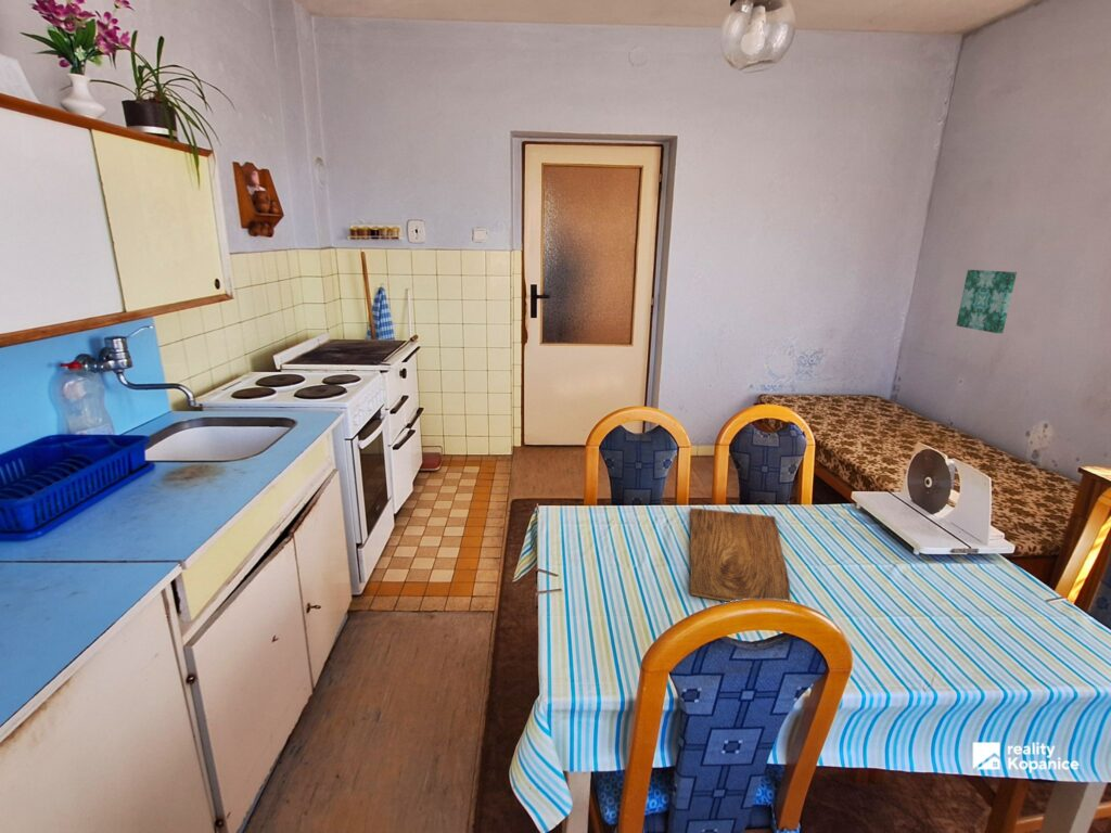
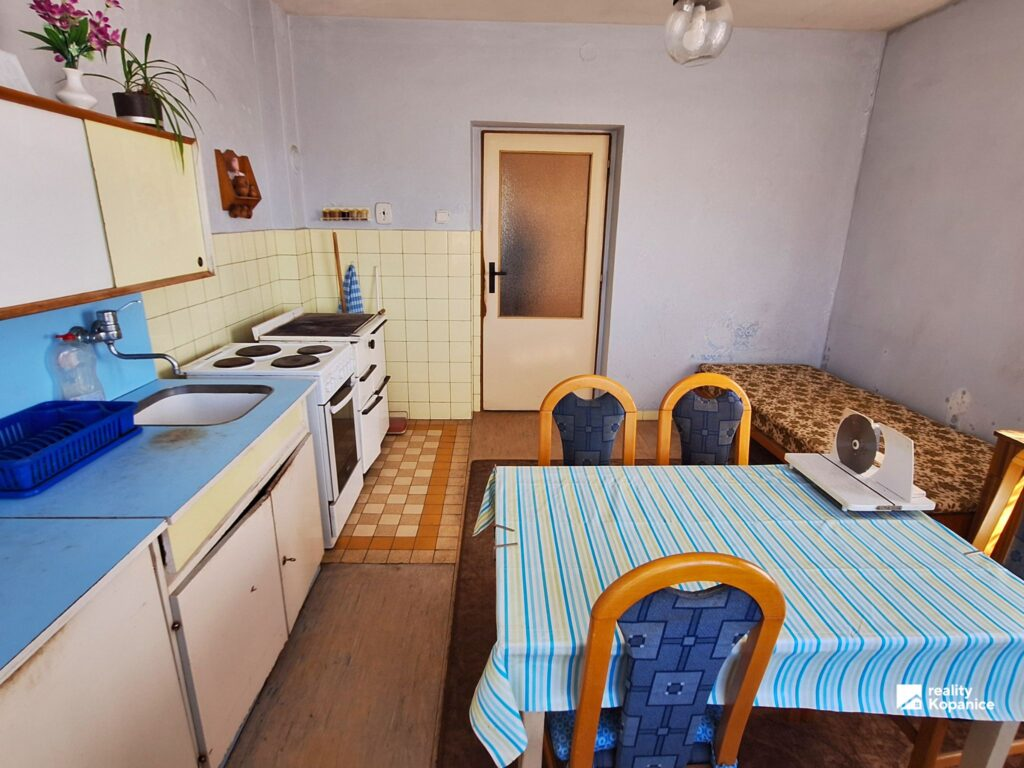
- wall art (984, 300)
- cutting board (736, 551)
